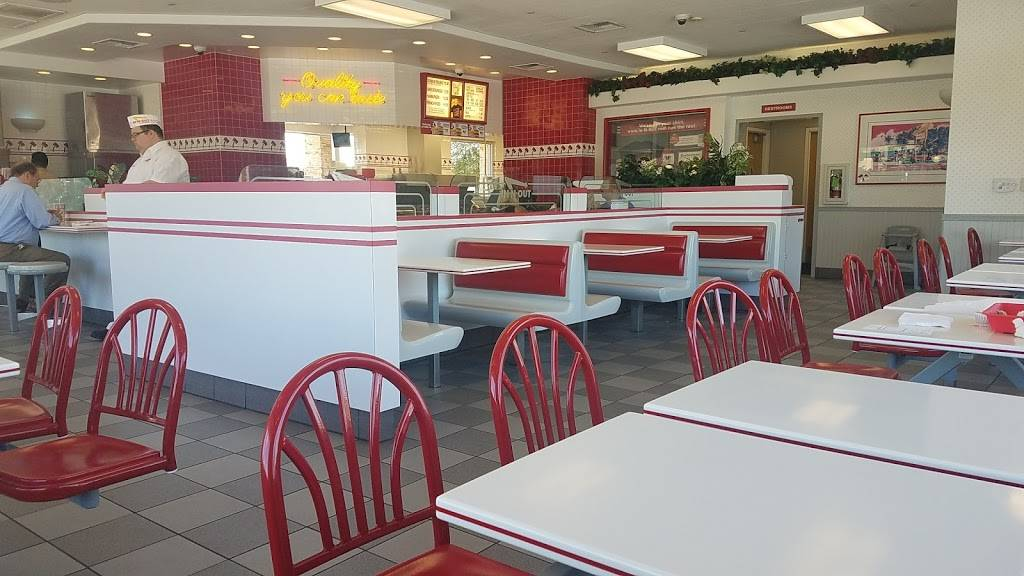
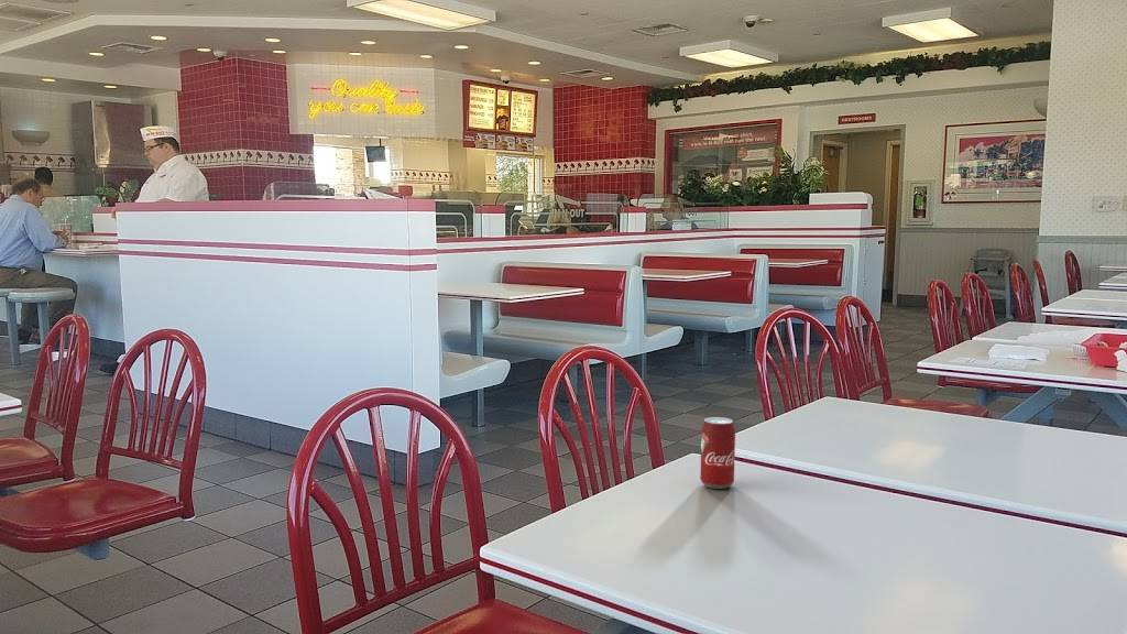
+ soda can (718, 452)
